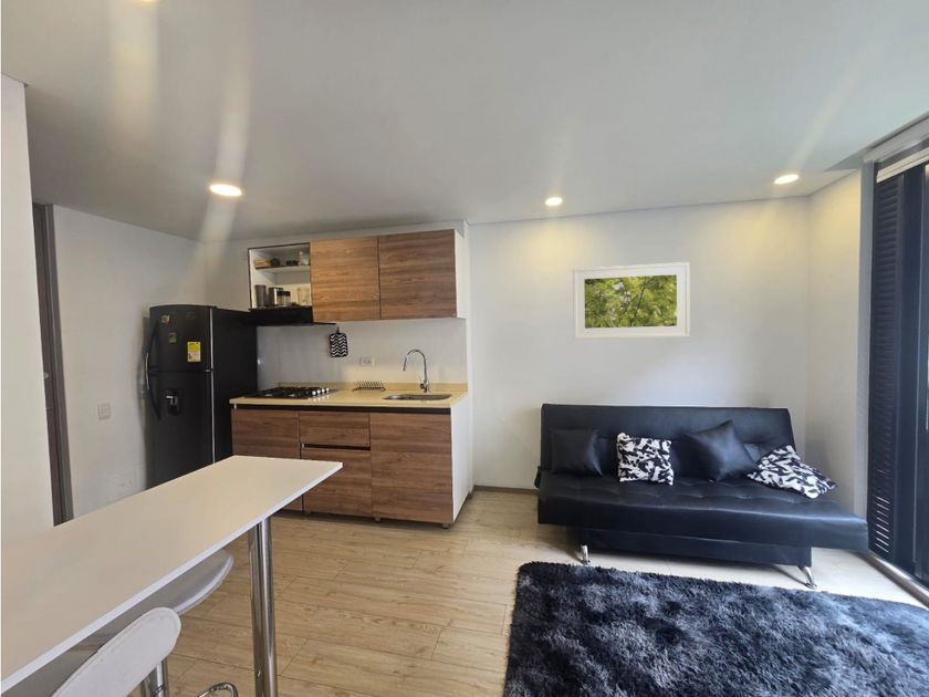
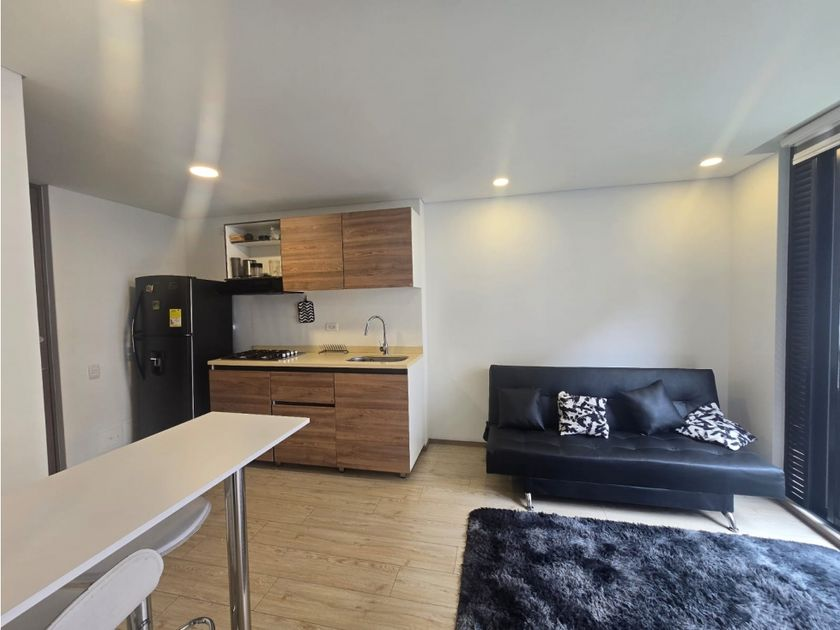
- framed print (629, 302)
